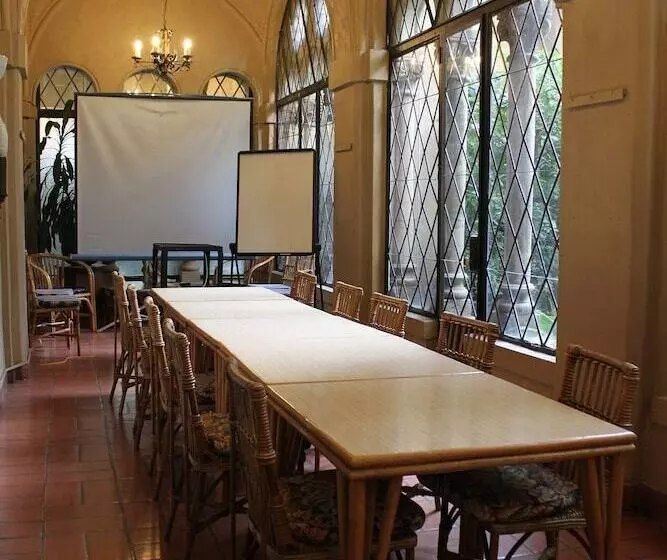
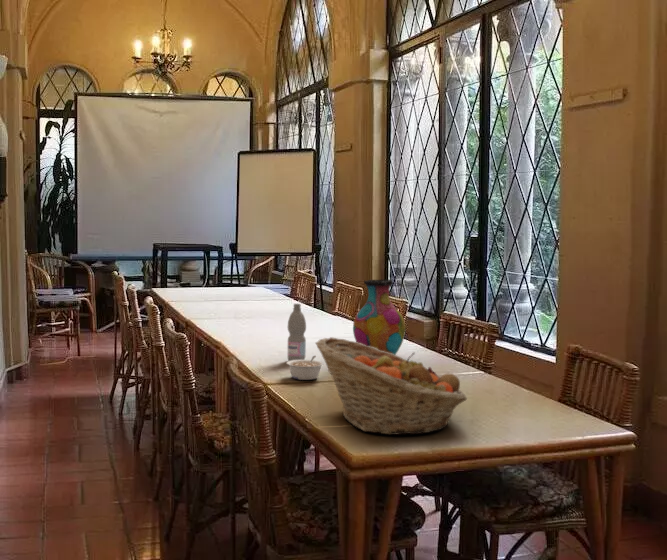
+ water bottle (298, 333)
+ vase (379, 319)
+ legume (304, 368)
+ fruit basket (389, 381)
